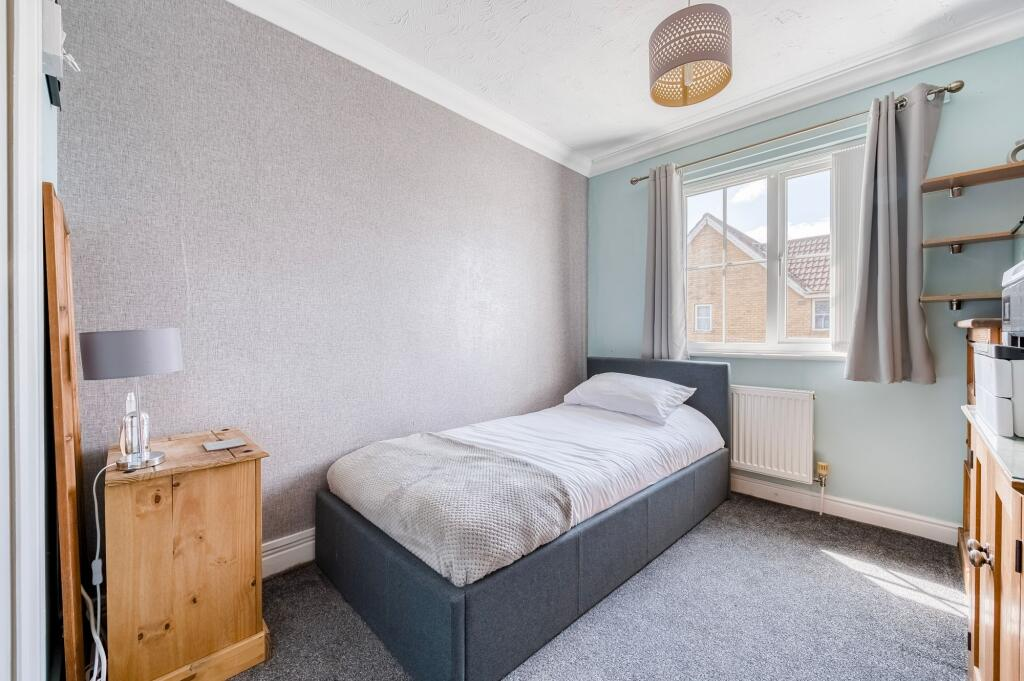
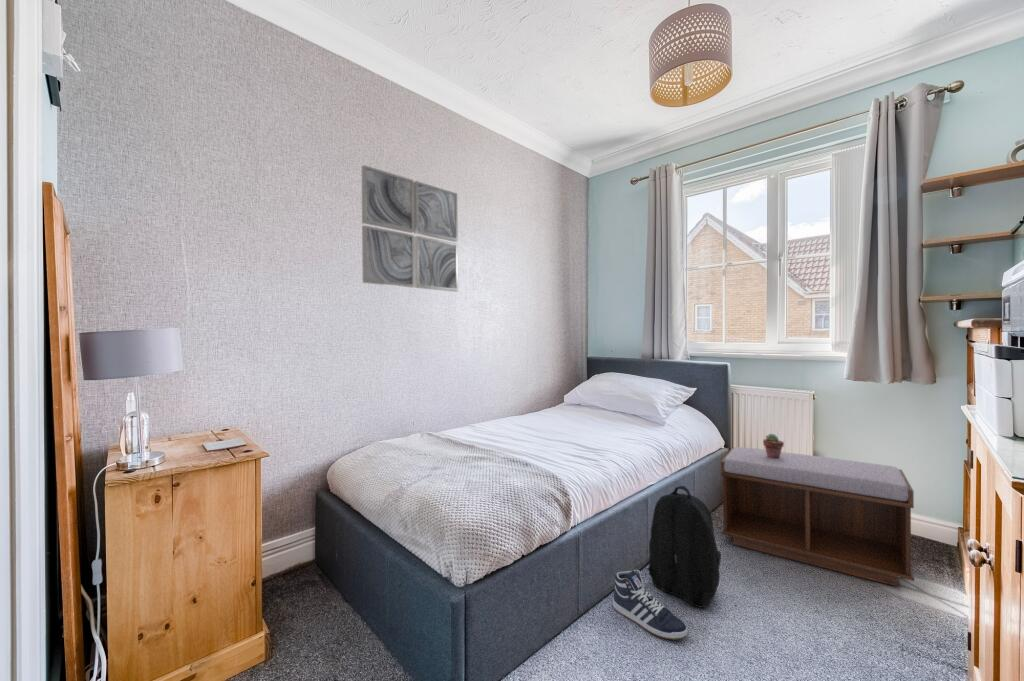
+ backpack (684, 538)
+ wall art (414, 233)
+ sneaker (647, 600)
+ potted succulent (773, 445)
+ bench (808, 505)
